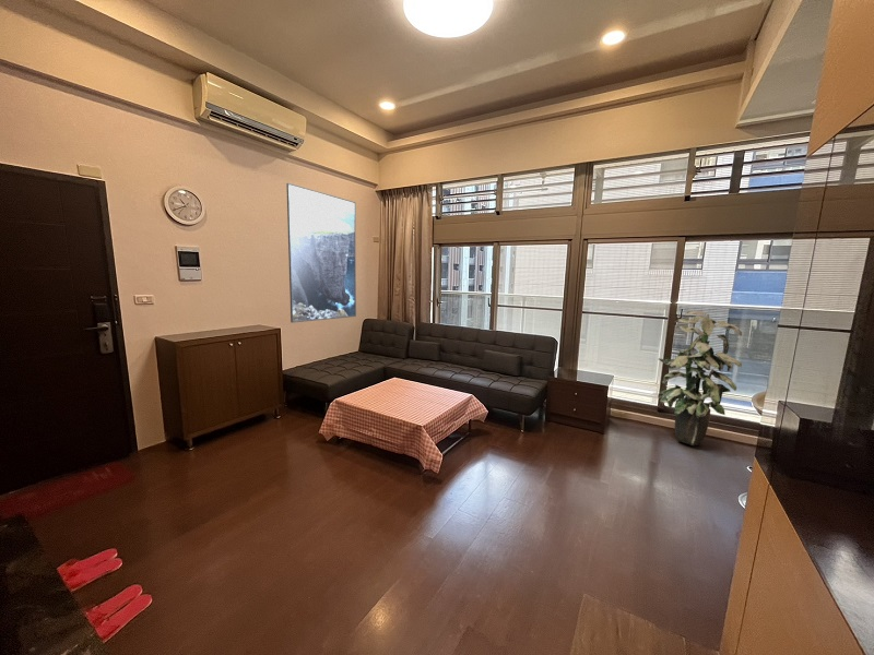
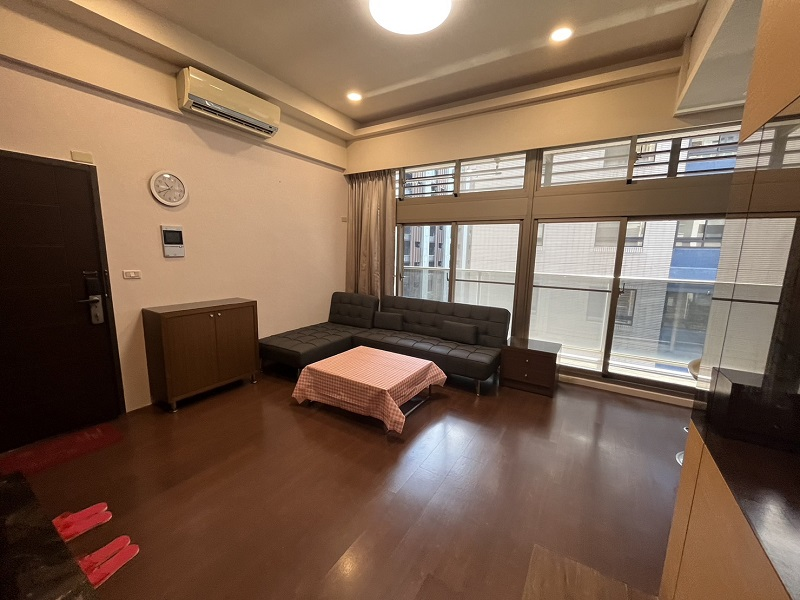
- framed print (326, 258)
- indoor plant (694, 377)
